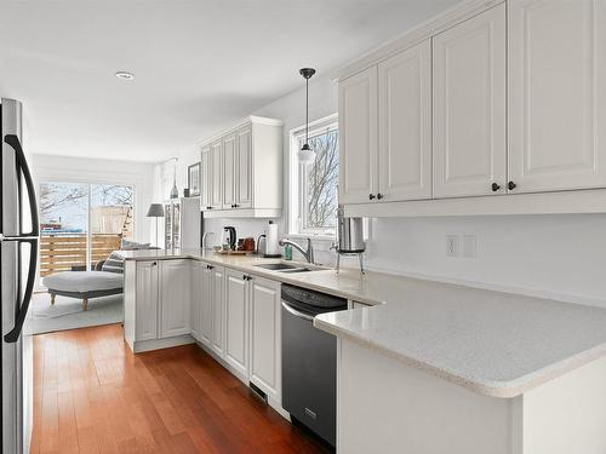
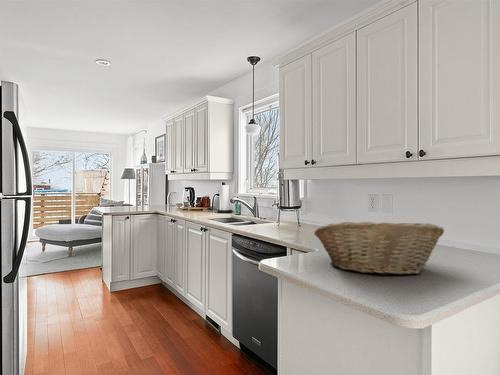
+ fruit basket (375, 242)
